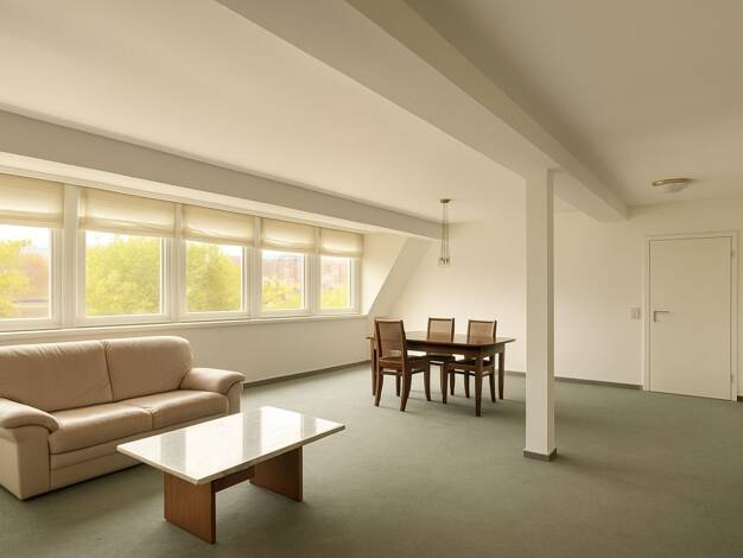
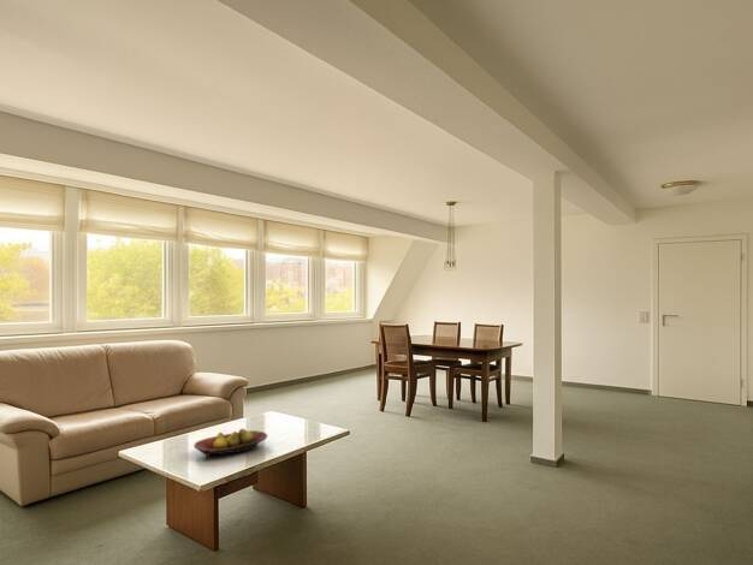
+ fruit bowl (231, 440)
